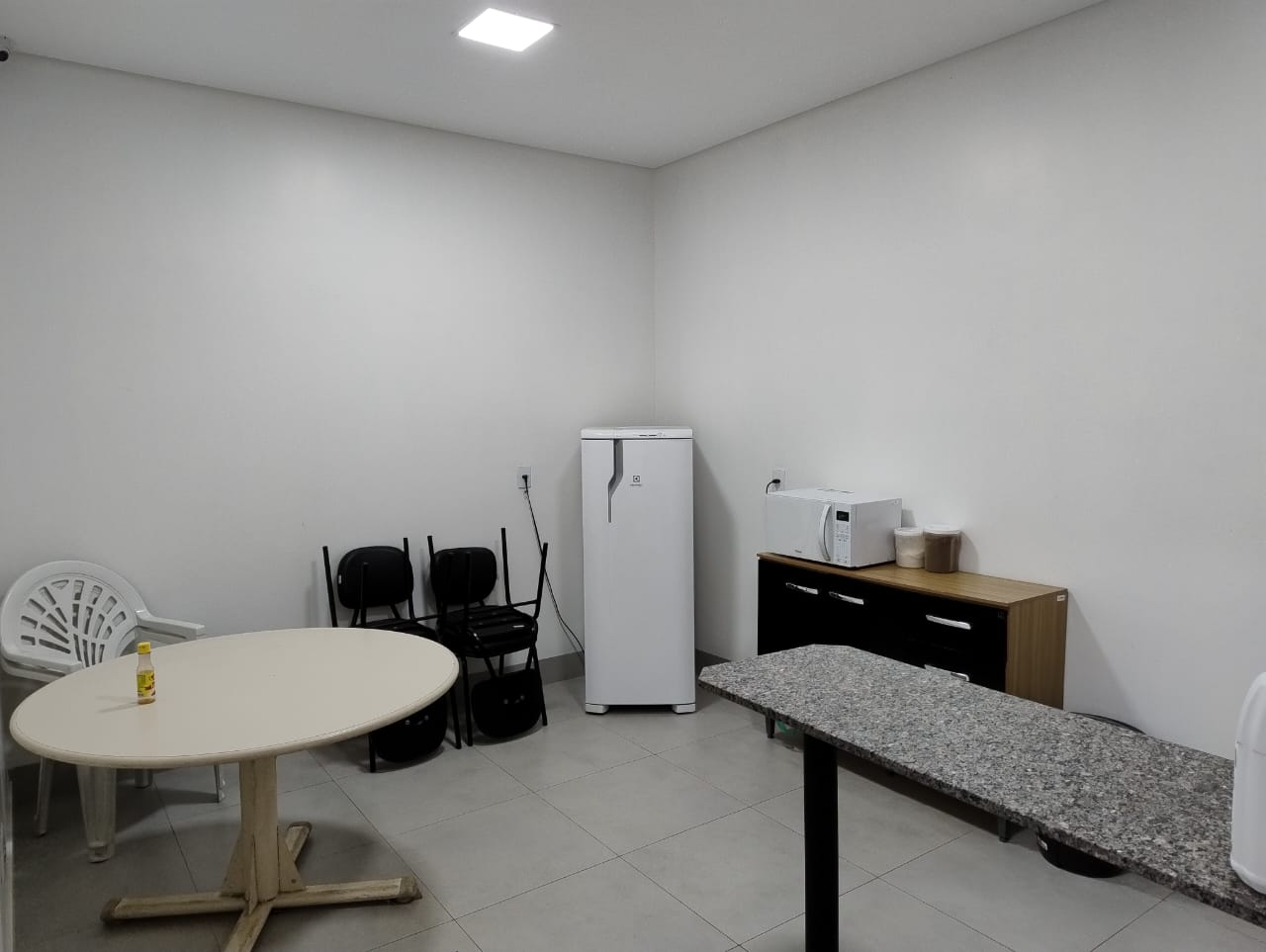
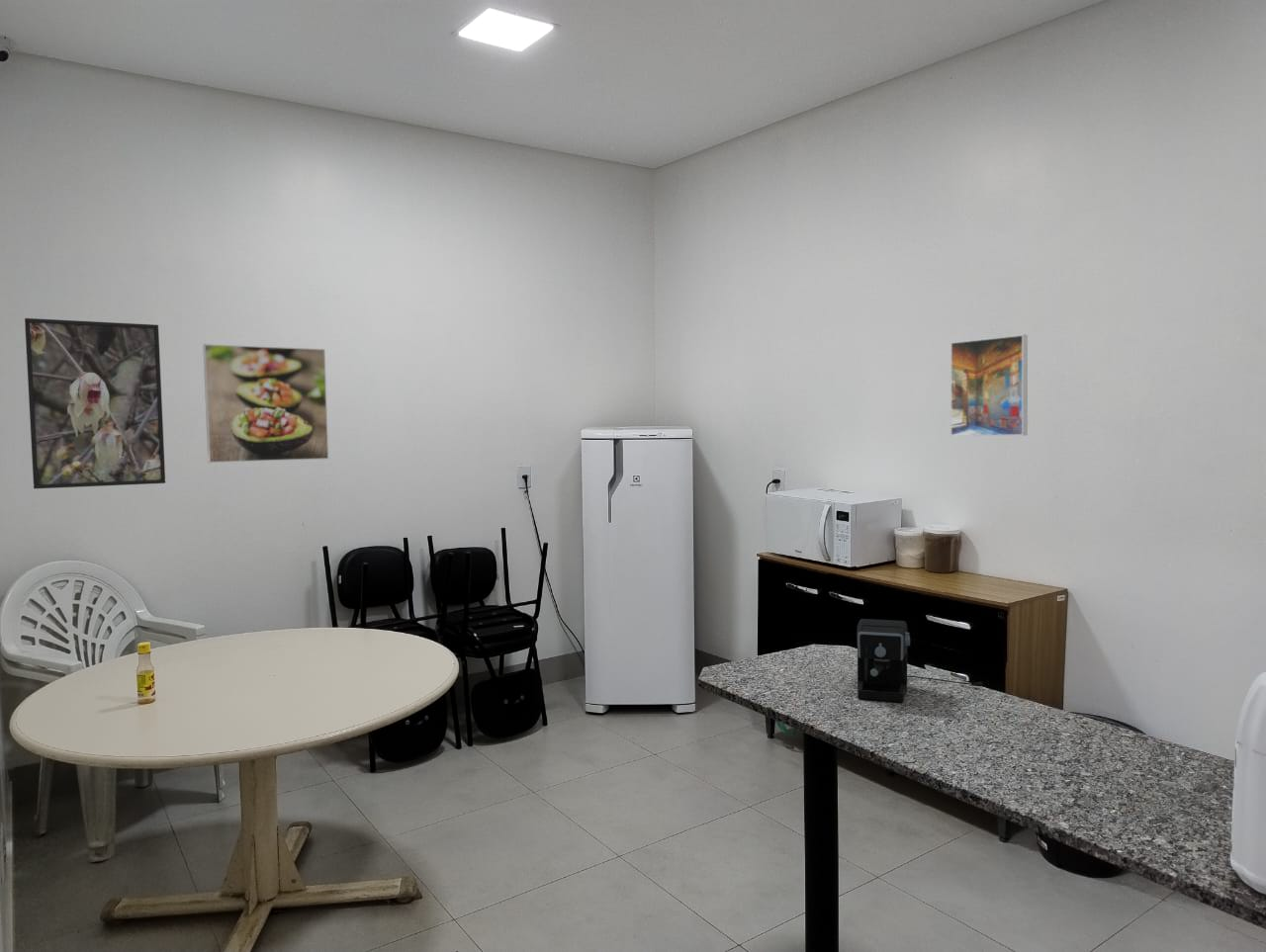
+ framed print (987, 387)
+ coffee maker (906, 659)
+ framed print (268, 403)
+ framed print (98, 403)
